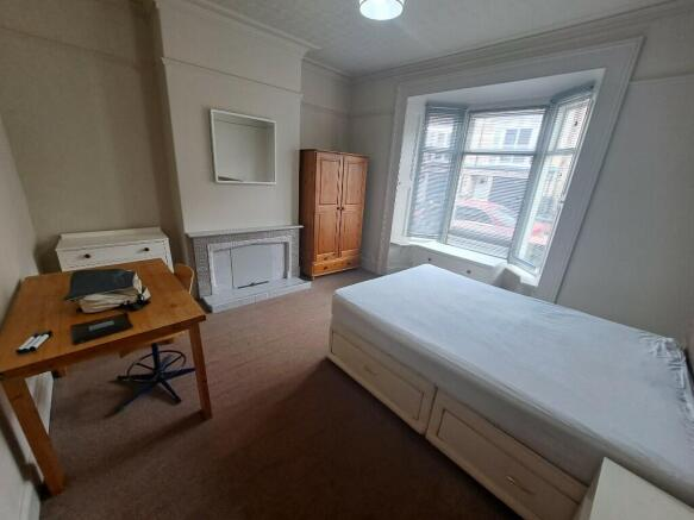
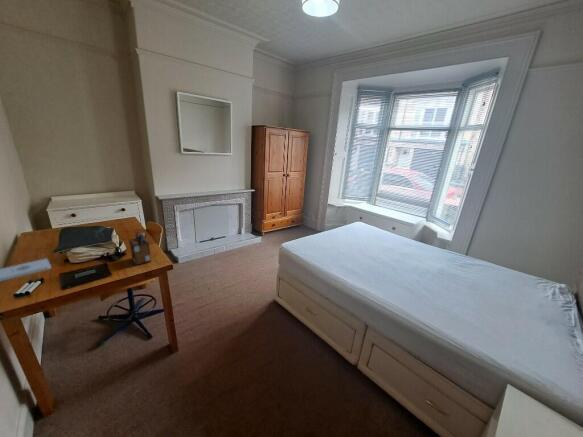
+ desk organizer (139, 246)
+ notepad (21, 269)
